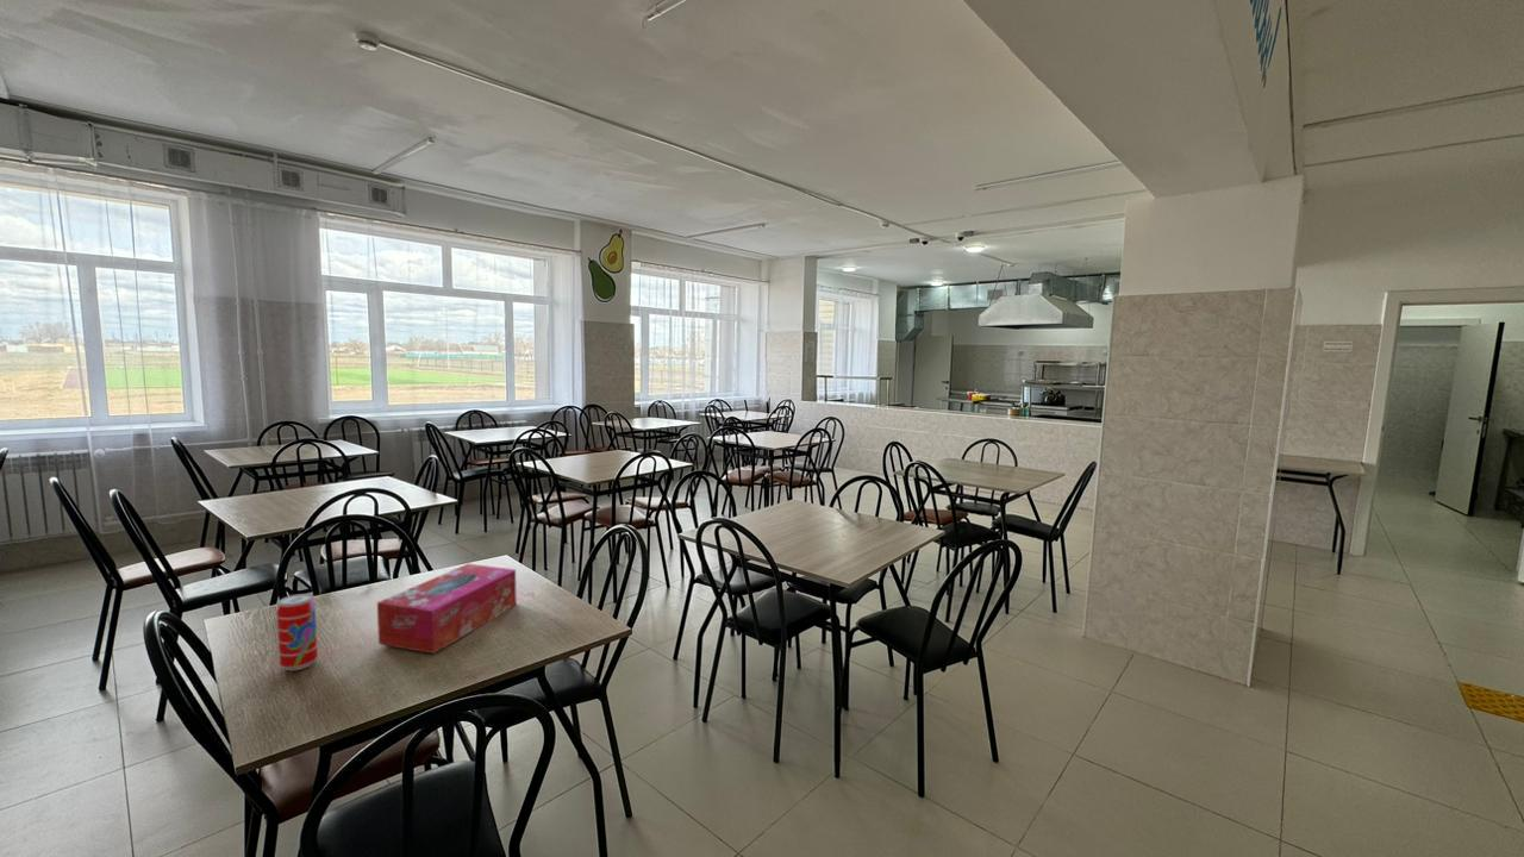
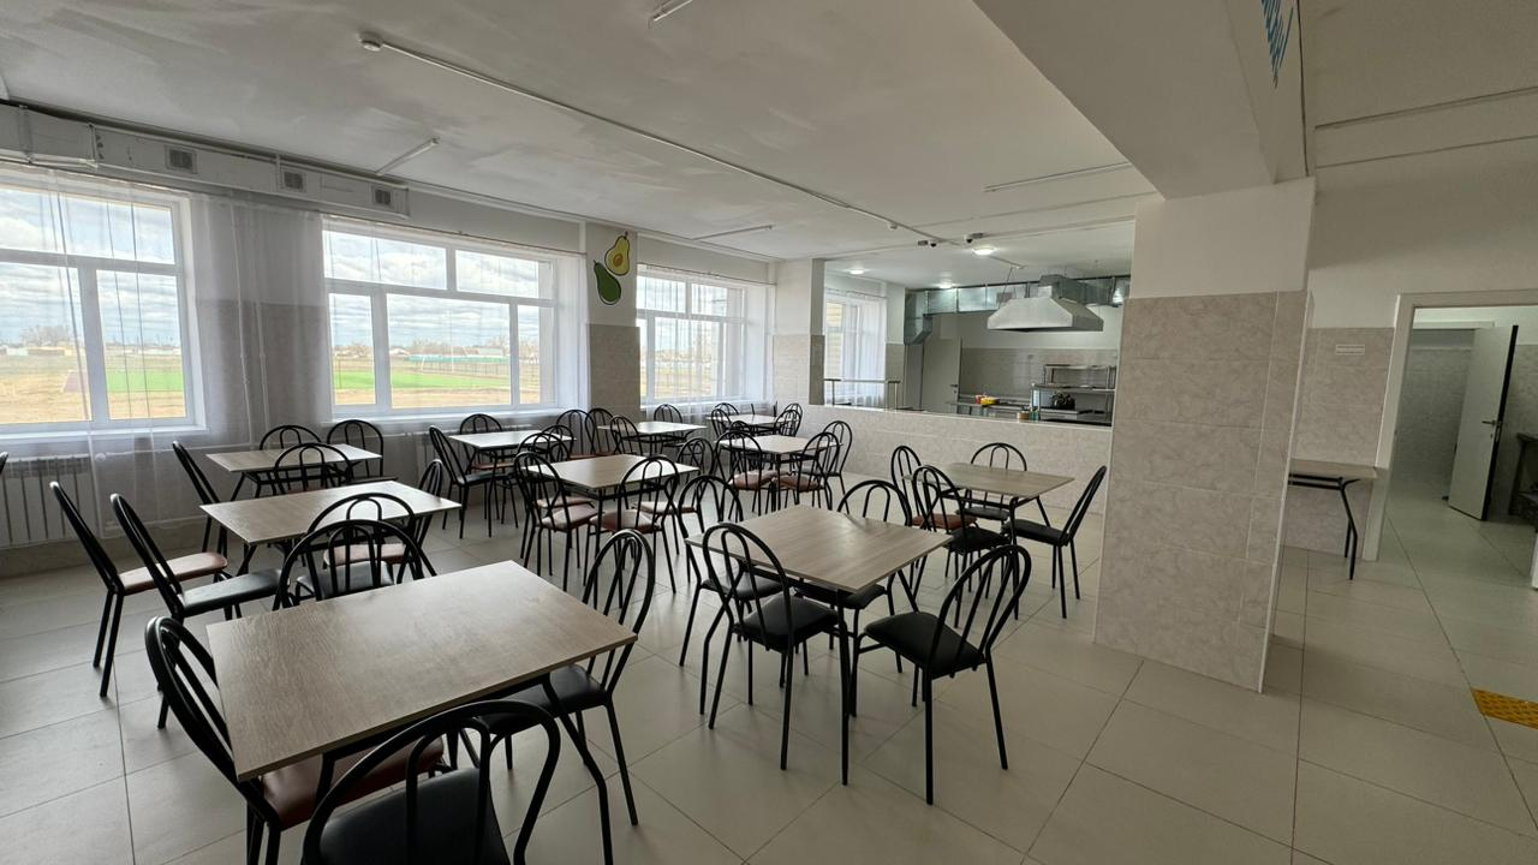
- beverage can (296, 631)
- tissue box (452, 603)
